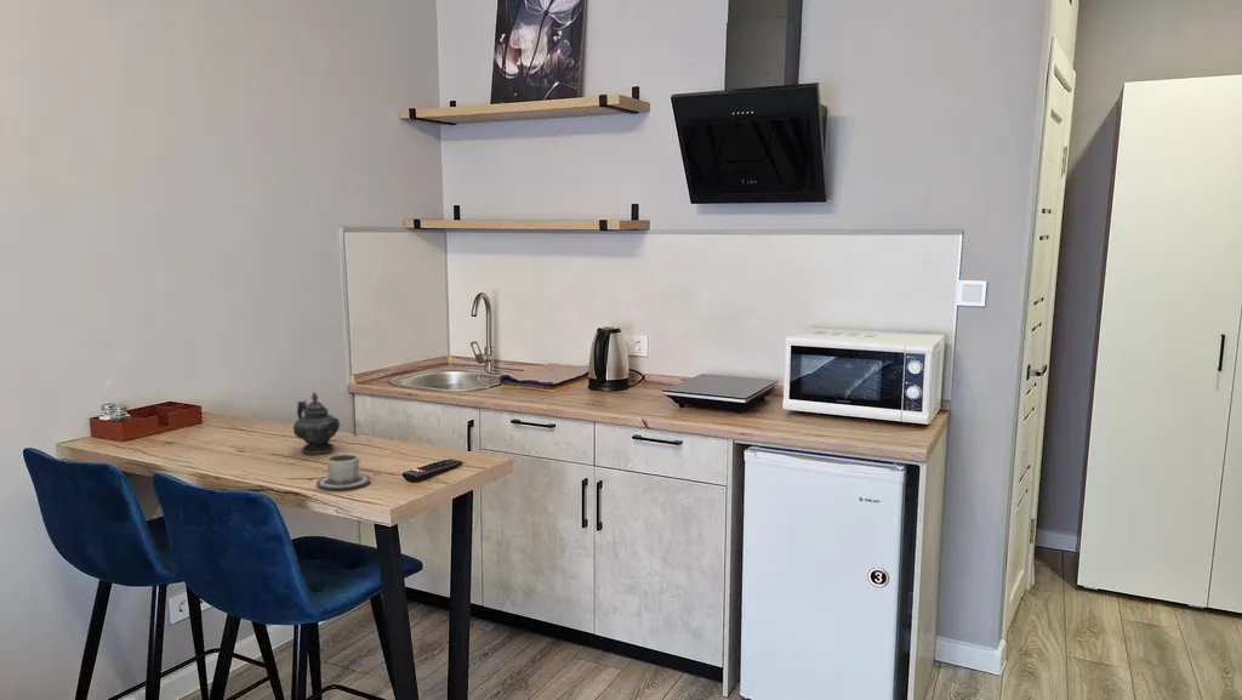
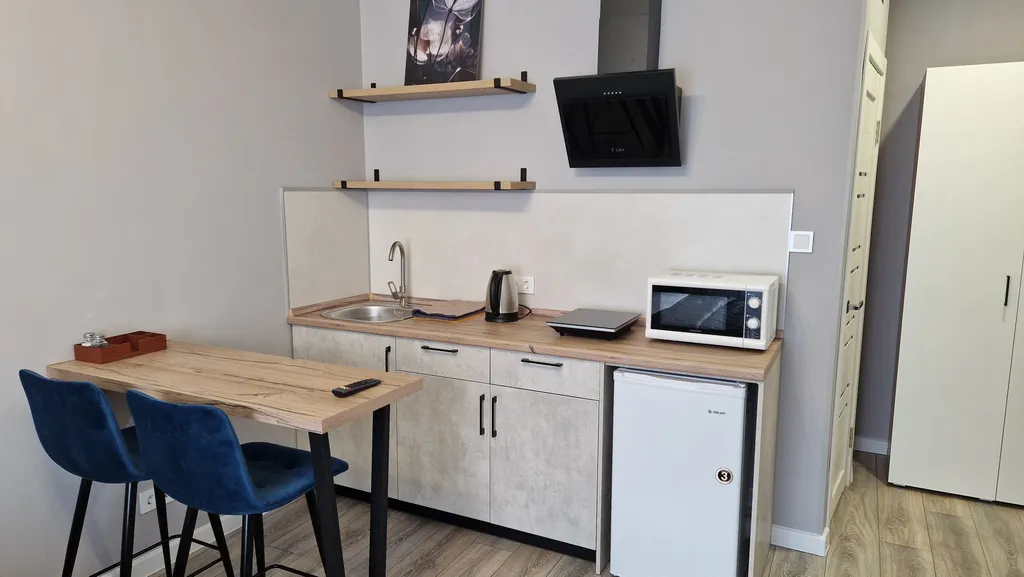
- teapot (318, 421)
- cup (343, 471)
